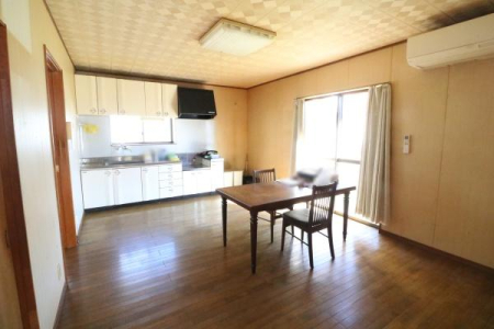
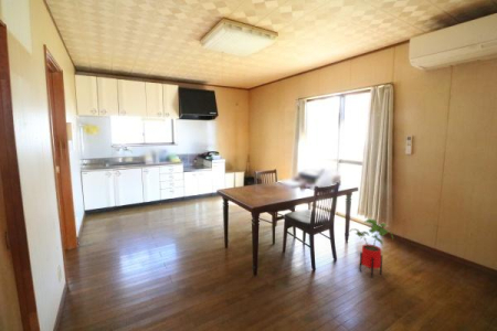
+ house plant (370, 245)
